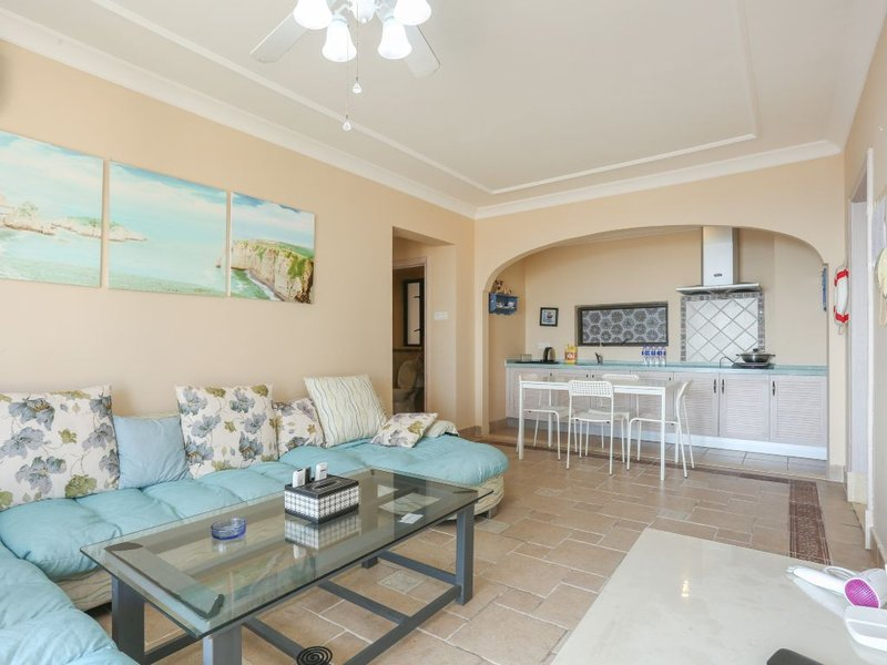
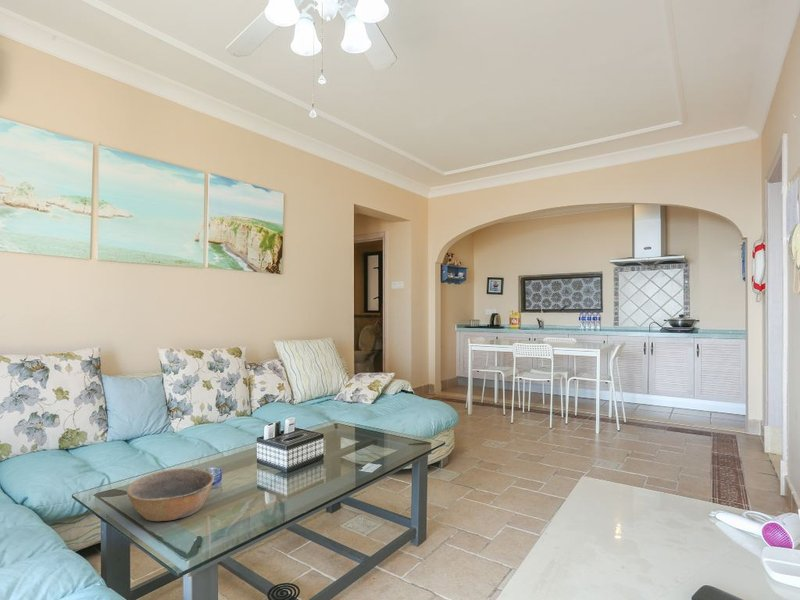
+ bowl (171, 495)
